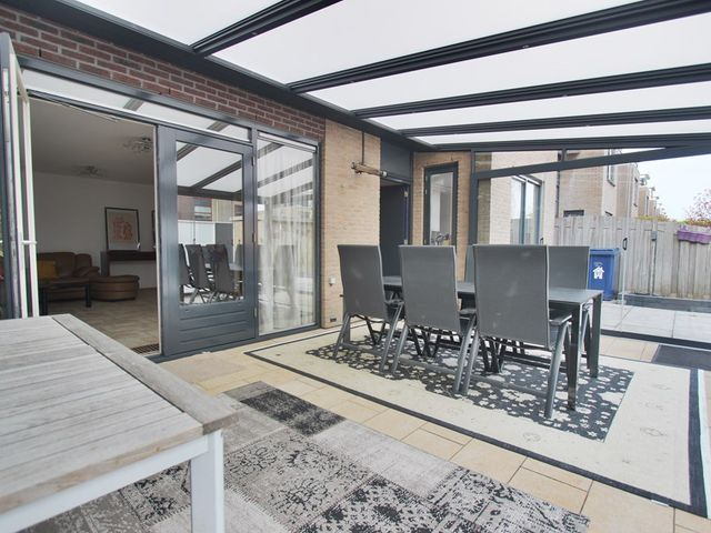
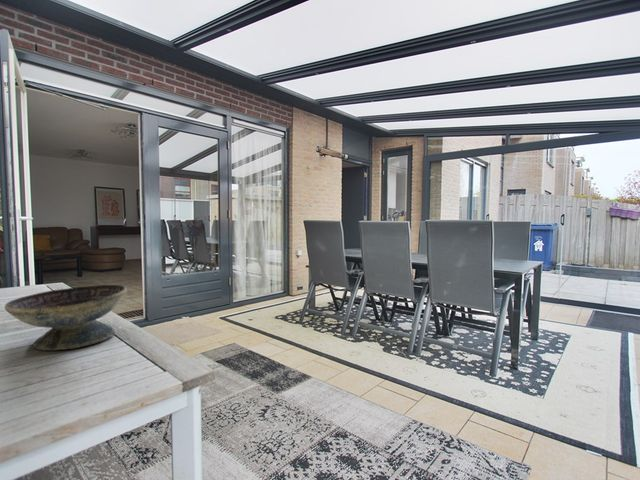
+ decorative bowl (71, 316)
